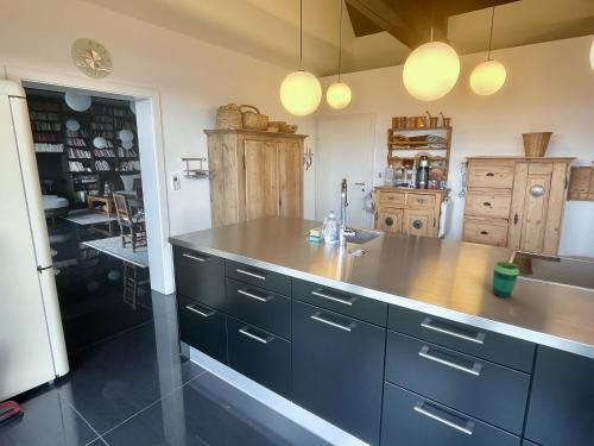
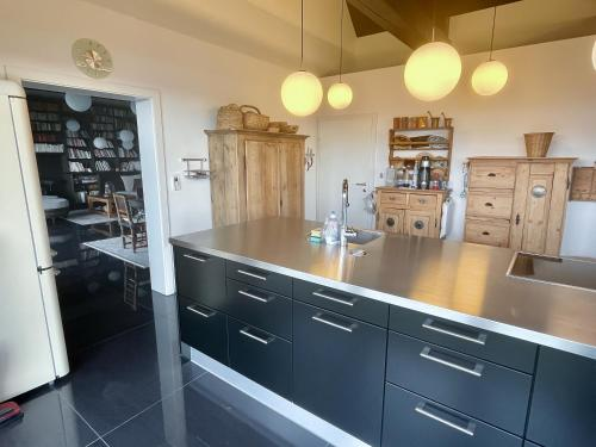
- cup (504, 279)
